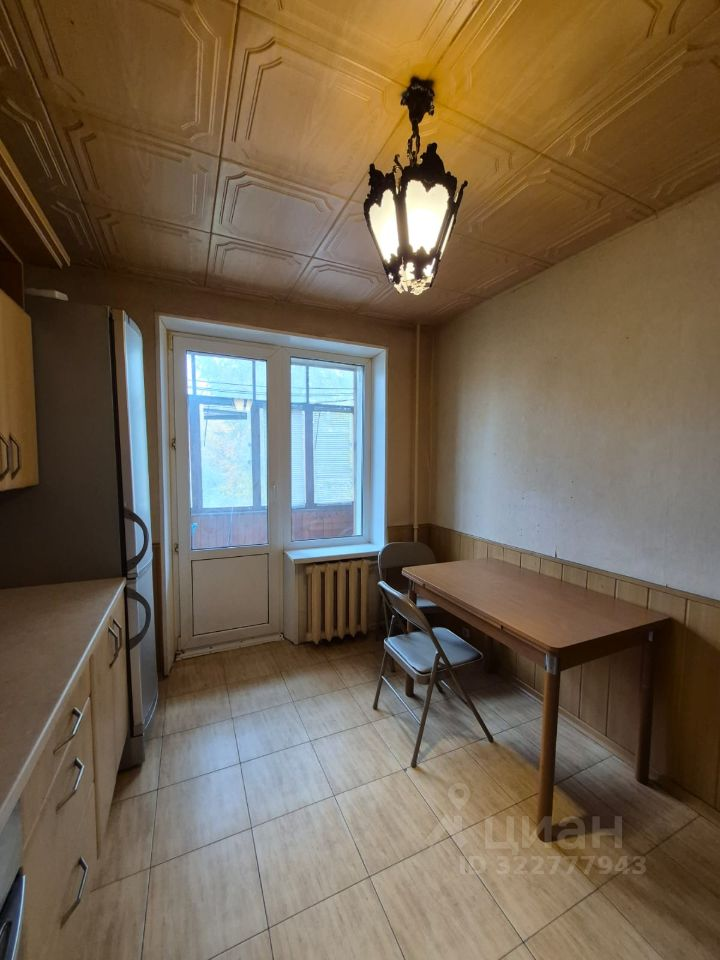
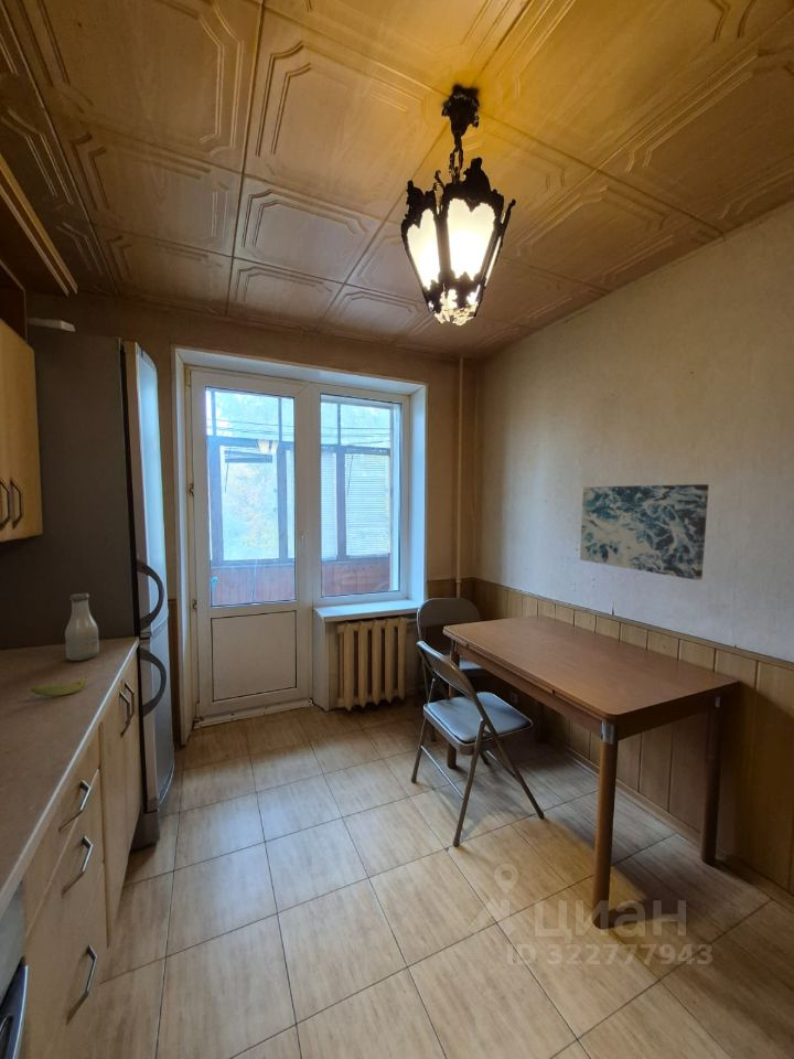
+ banana (60, 688)
+ wall art (635, 527)
+ bottle (82, 625)
